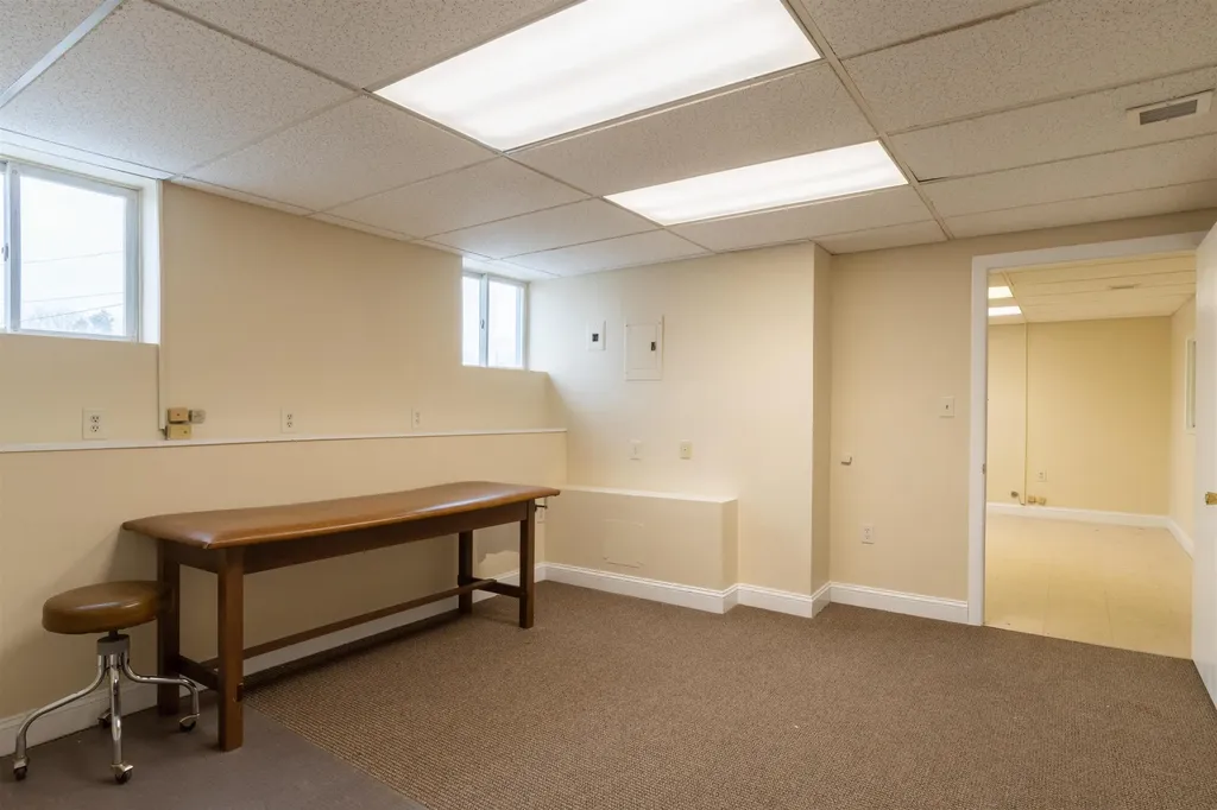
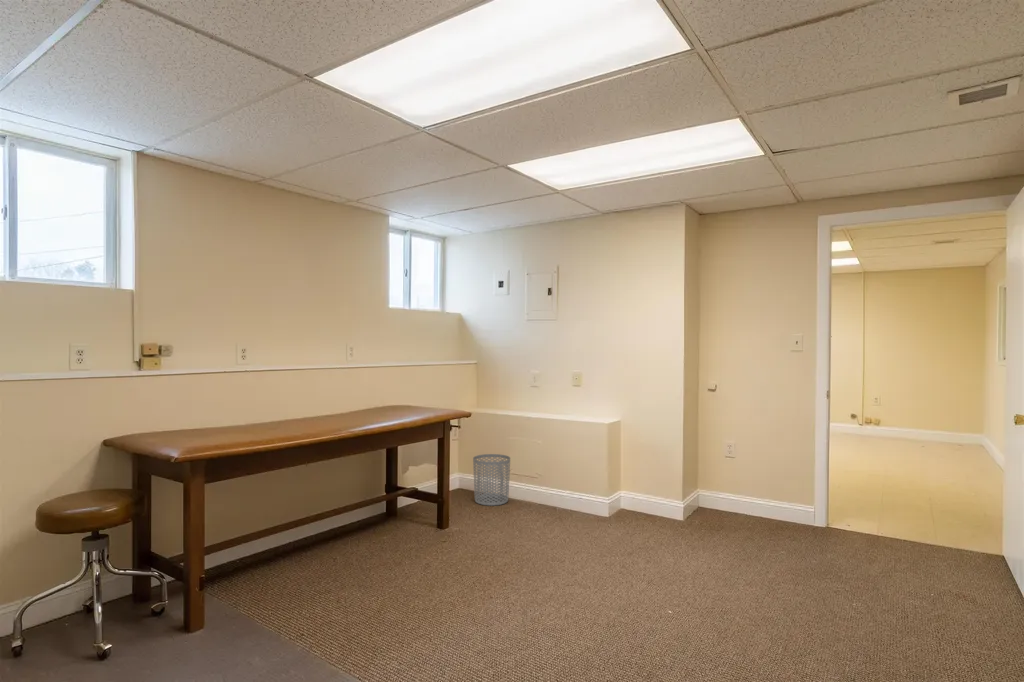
+ waste bin (491, 479)
